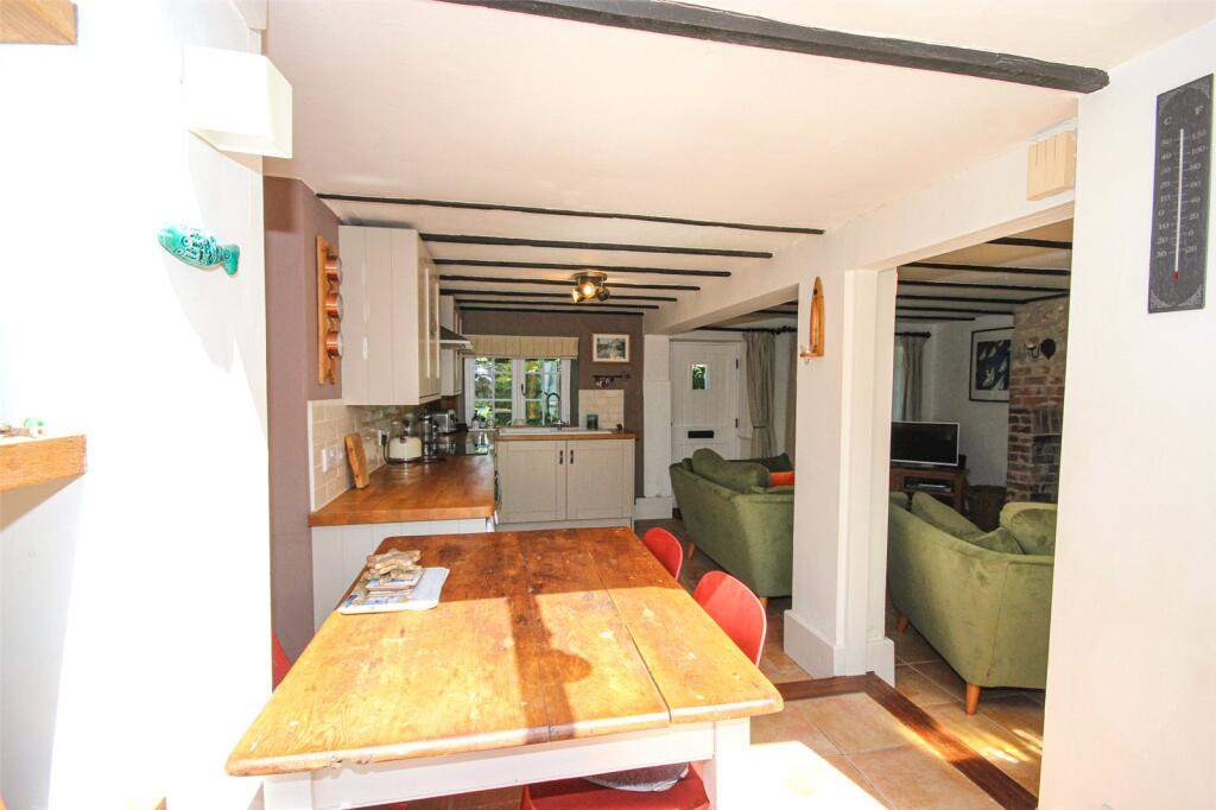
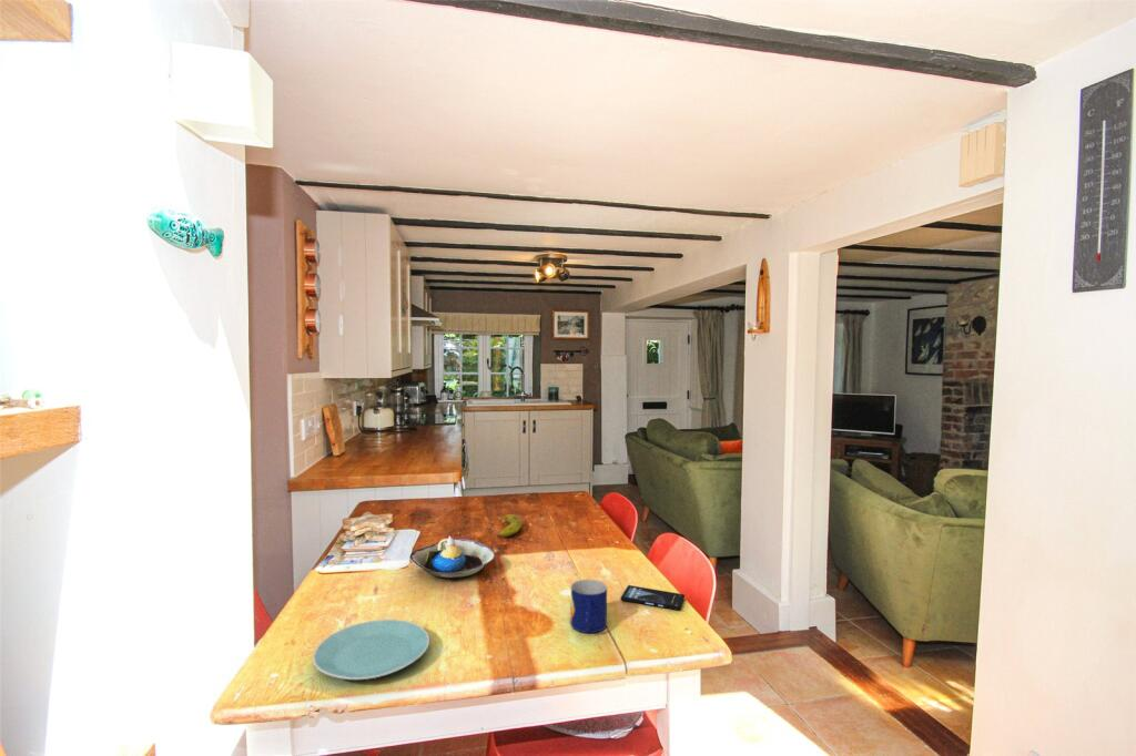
+ mug (588, 609)
+ plate (373, 651)
+ fruit (508, 525)
+ decorative bowl (443, 552)
+ smartphone (652, 596)
